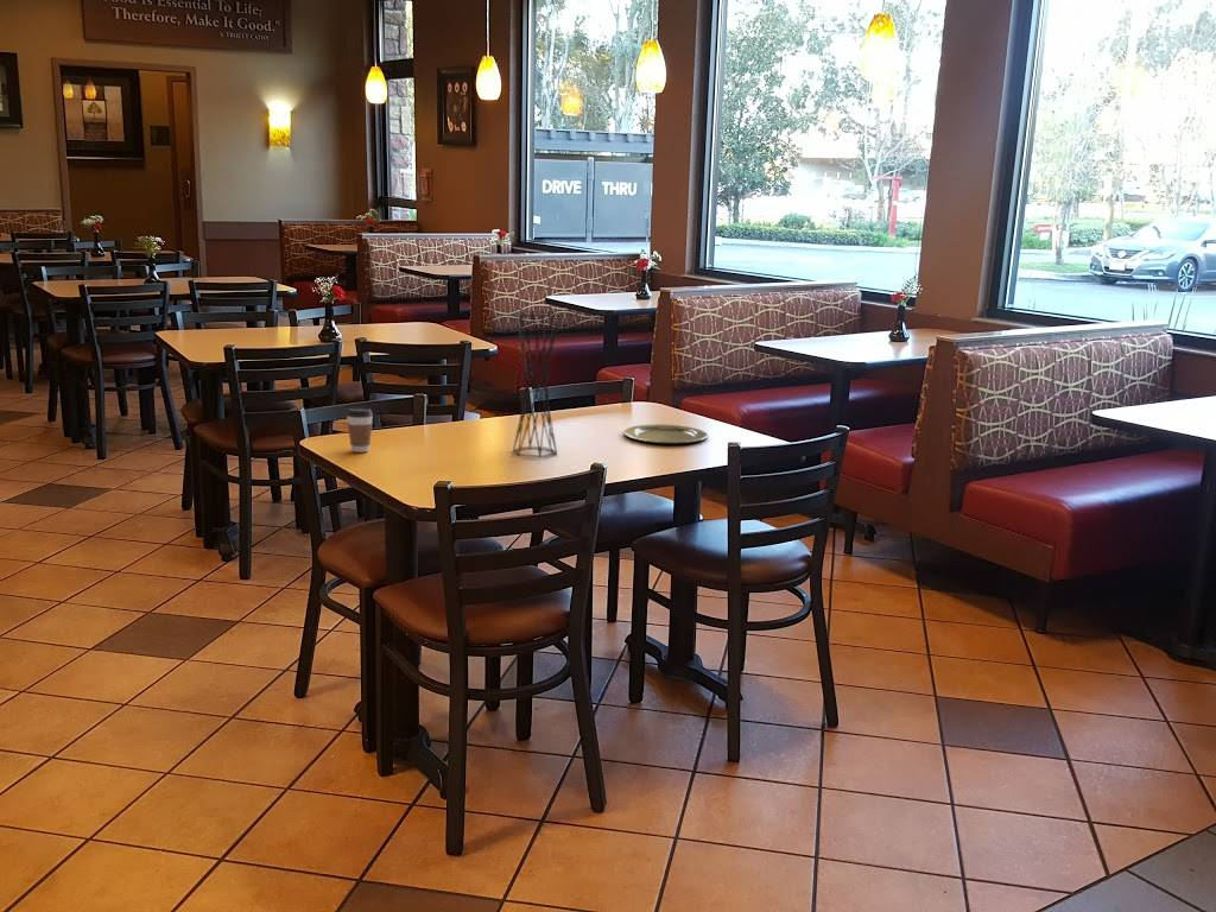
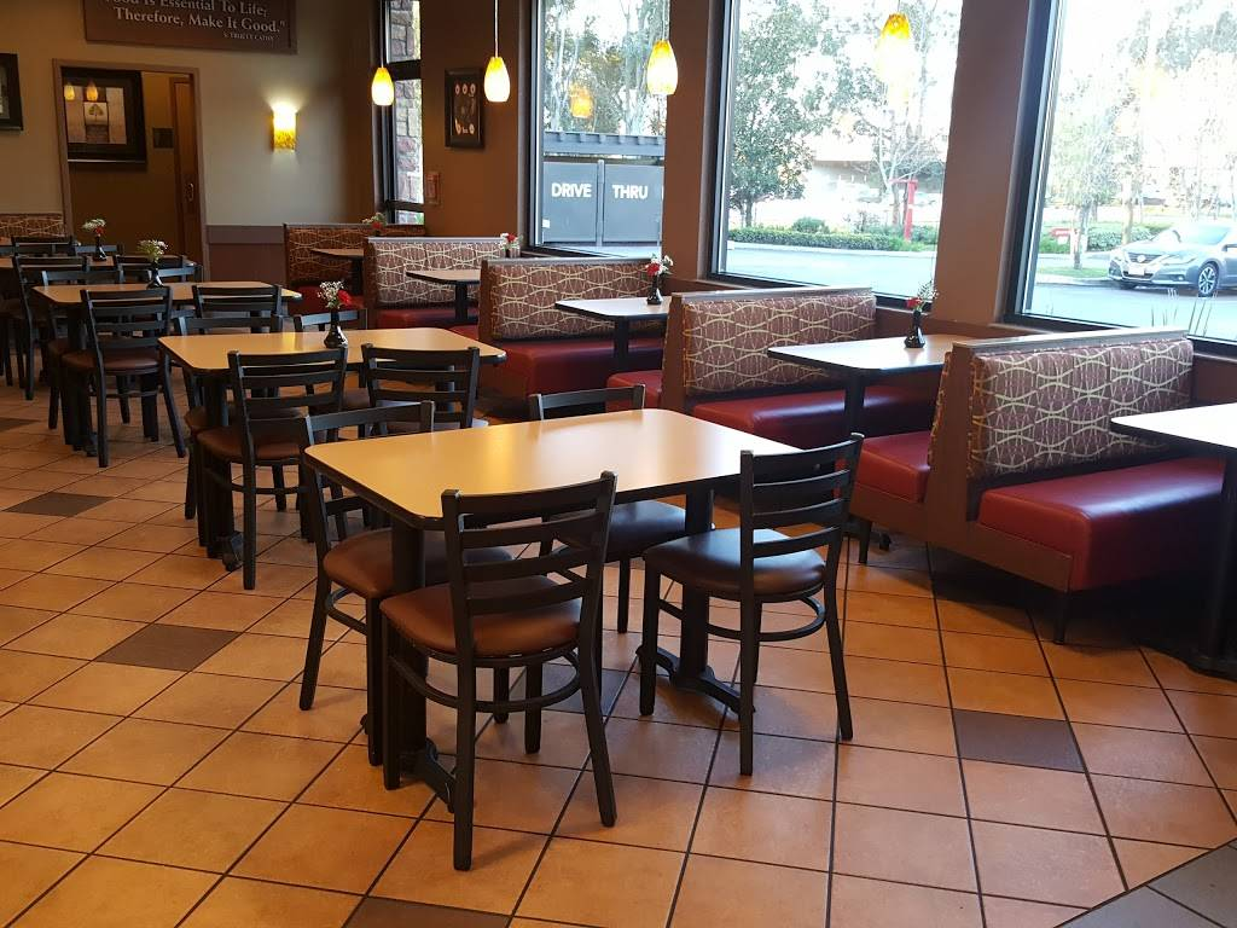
- plate (665, 433)
- vase (537, 382)
- coffee cup (360, 430)
